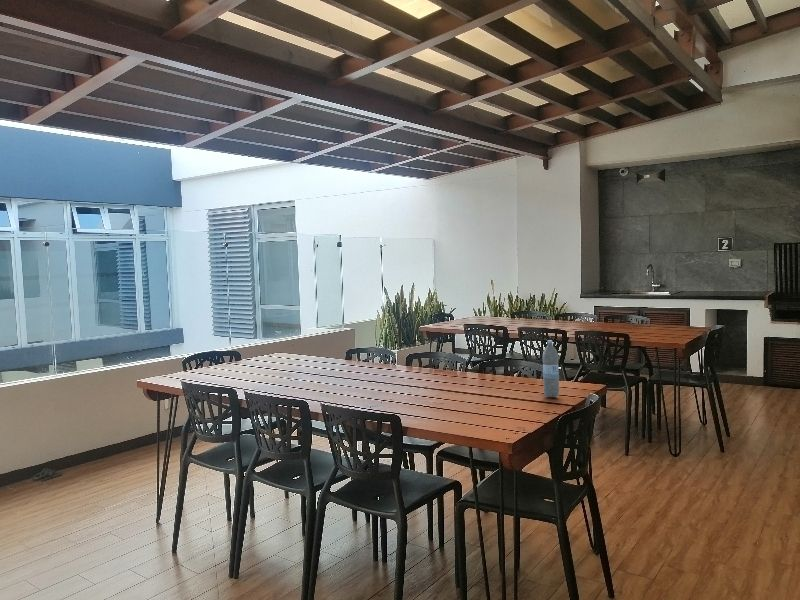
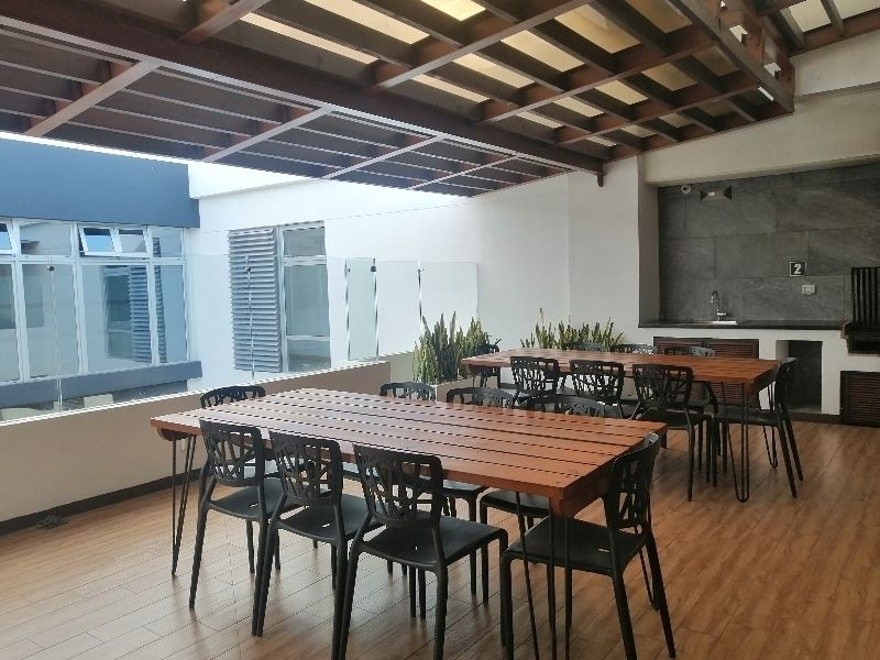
- water bottle (550, 368)
